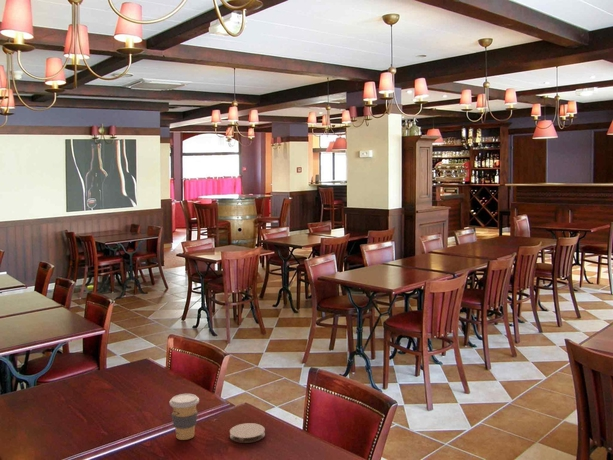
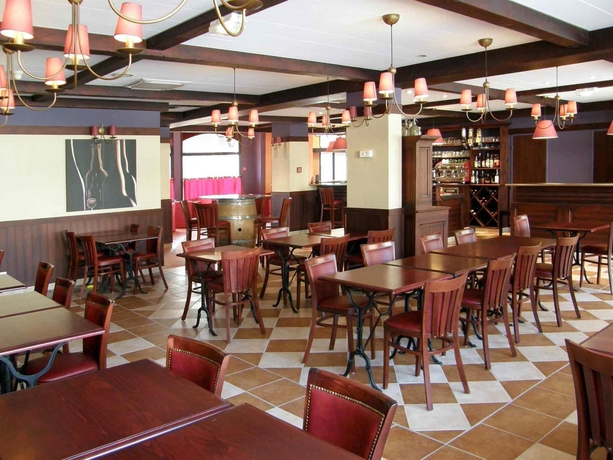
- coaster (247, 432)
- coffee cup (184, 417)
